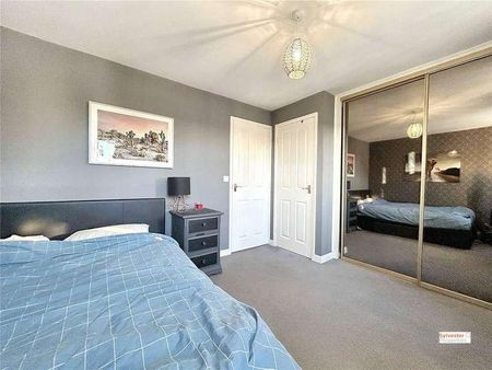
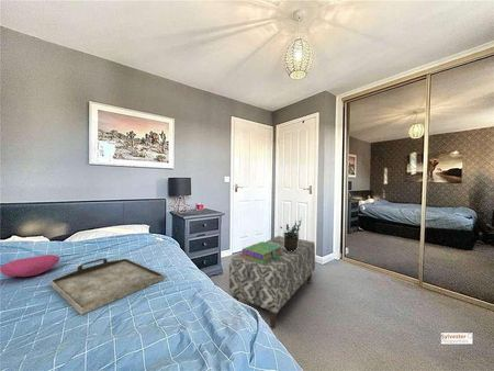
+ bench (277, 271)
+ serving tray (109, 276)
+ potted plant (292, 233)
+ cushion (31, 266)
+ stack of books (262, 251)
